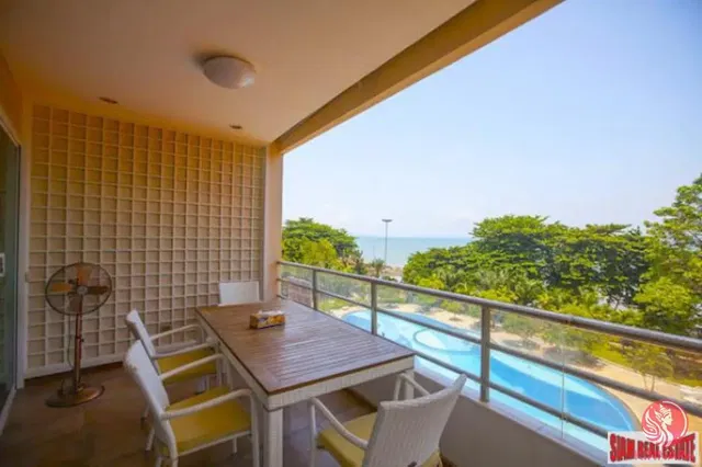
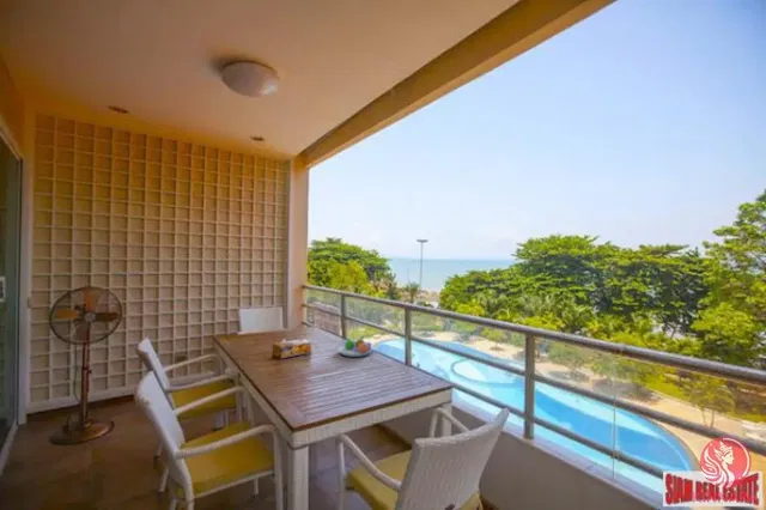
+ fruit bowl (354, 345)
